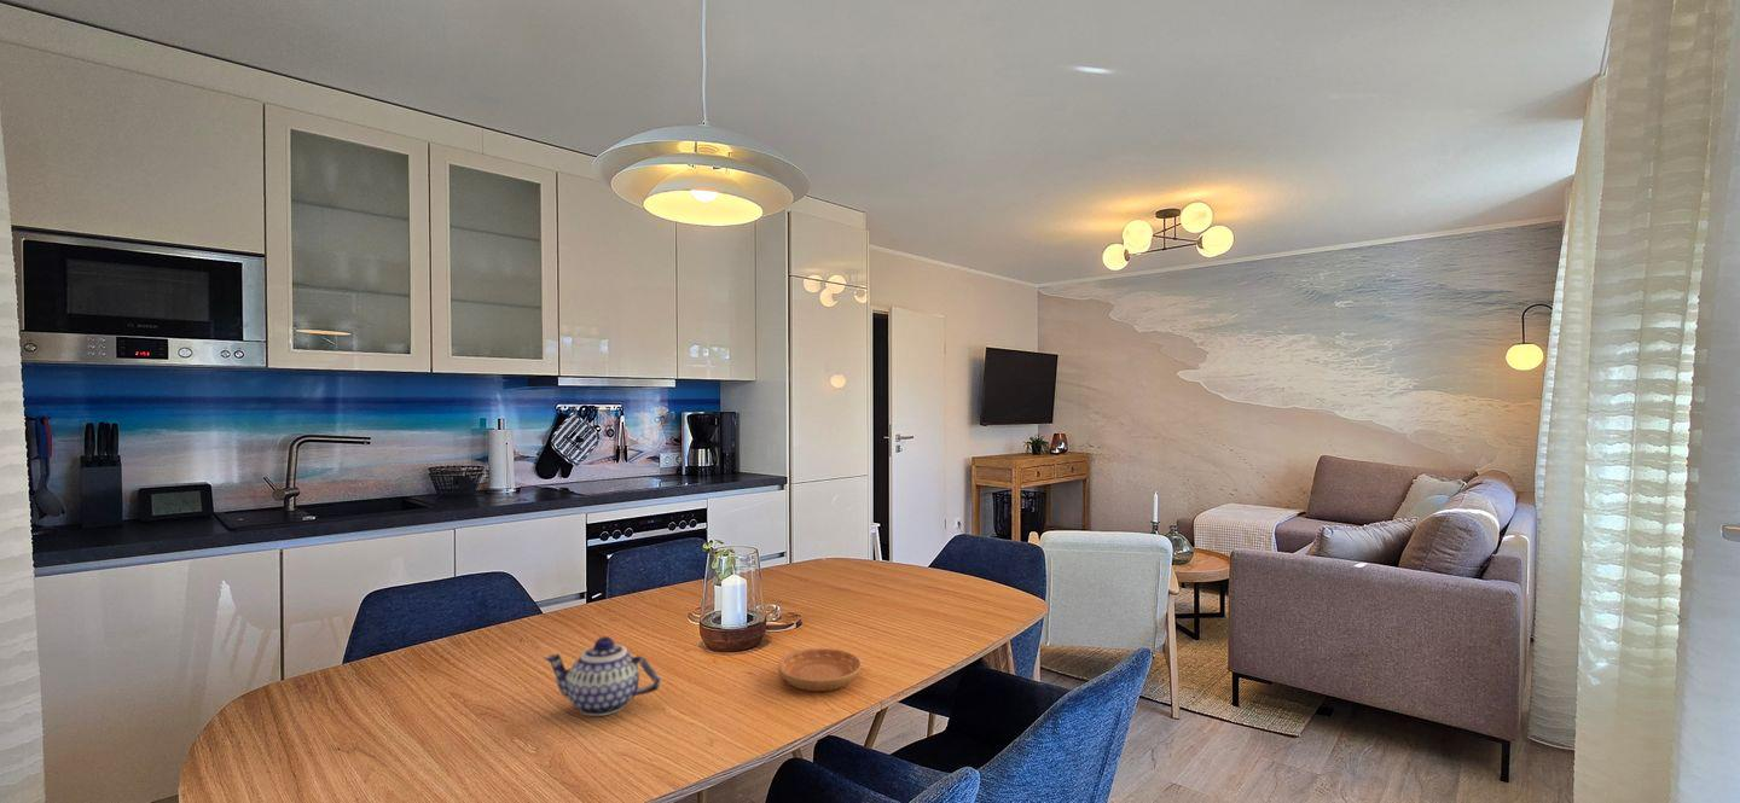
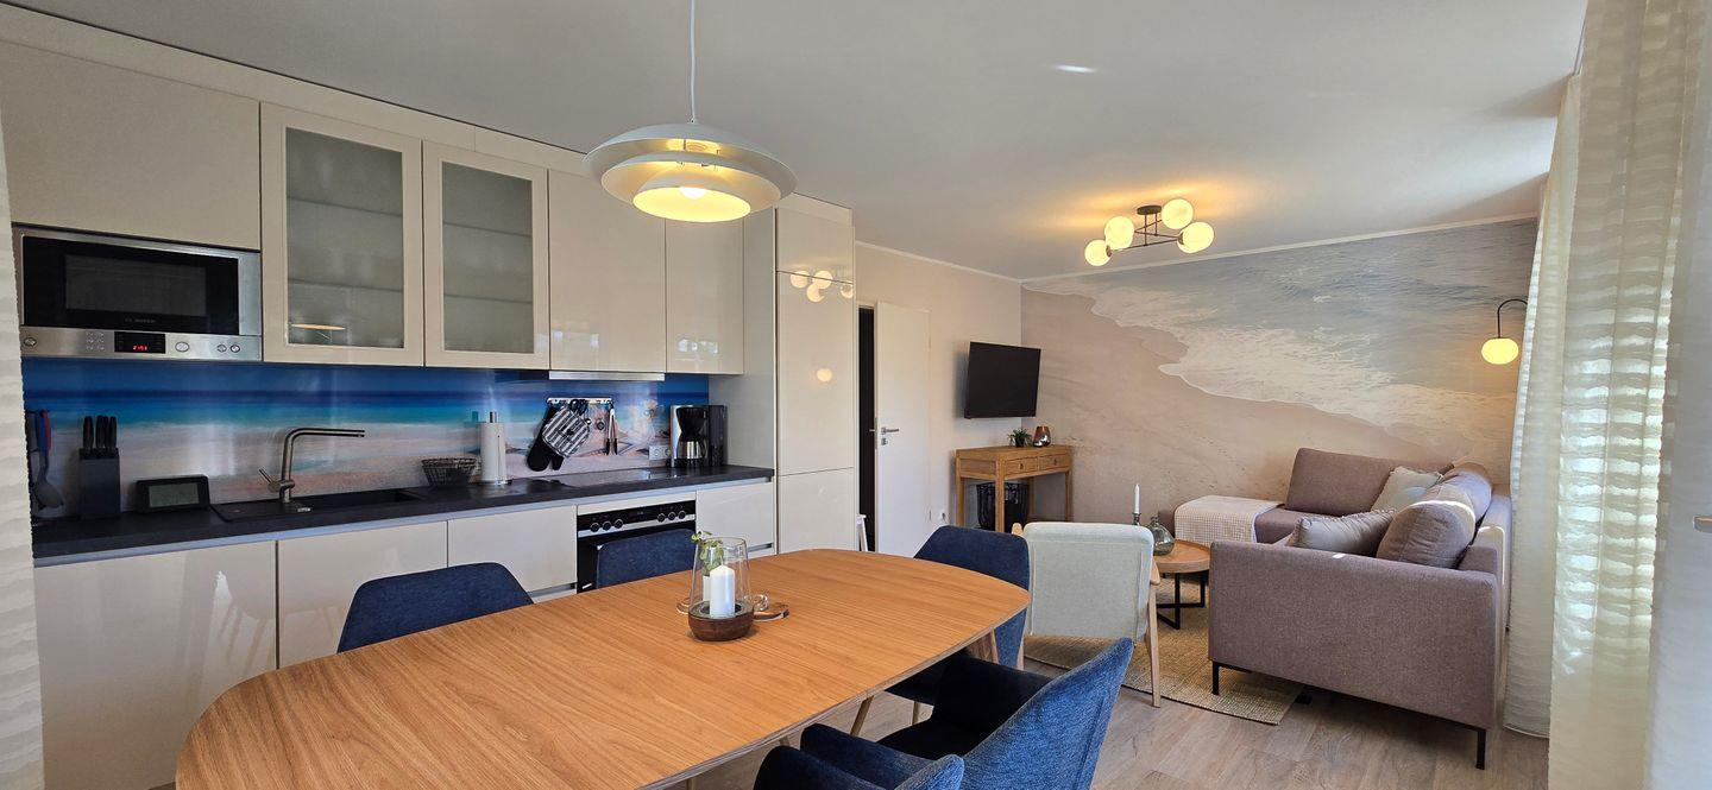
- saucer (819, 670)
- teapot (602, 671)
